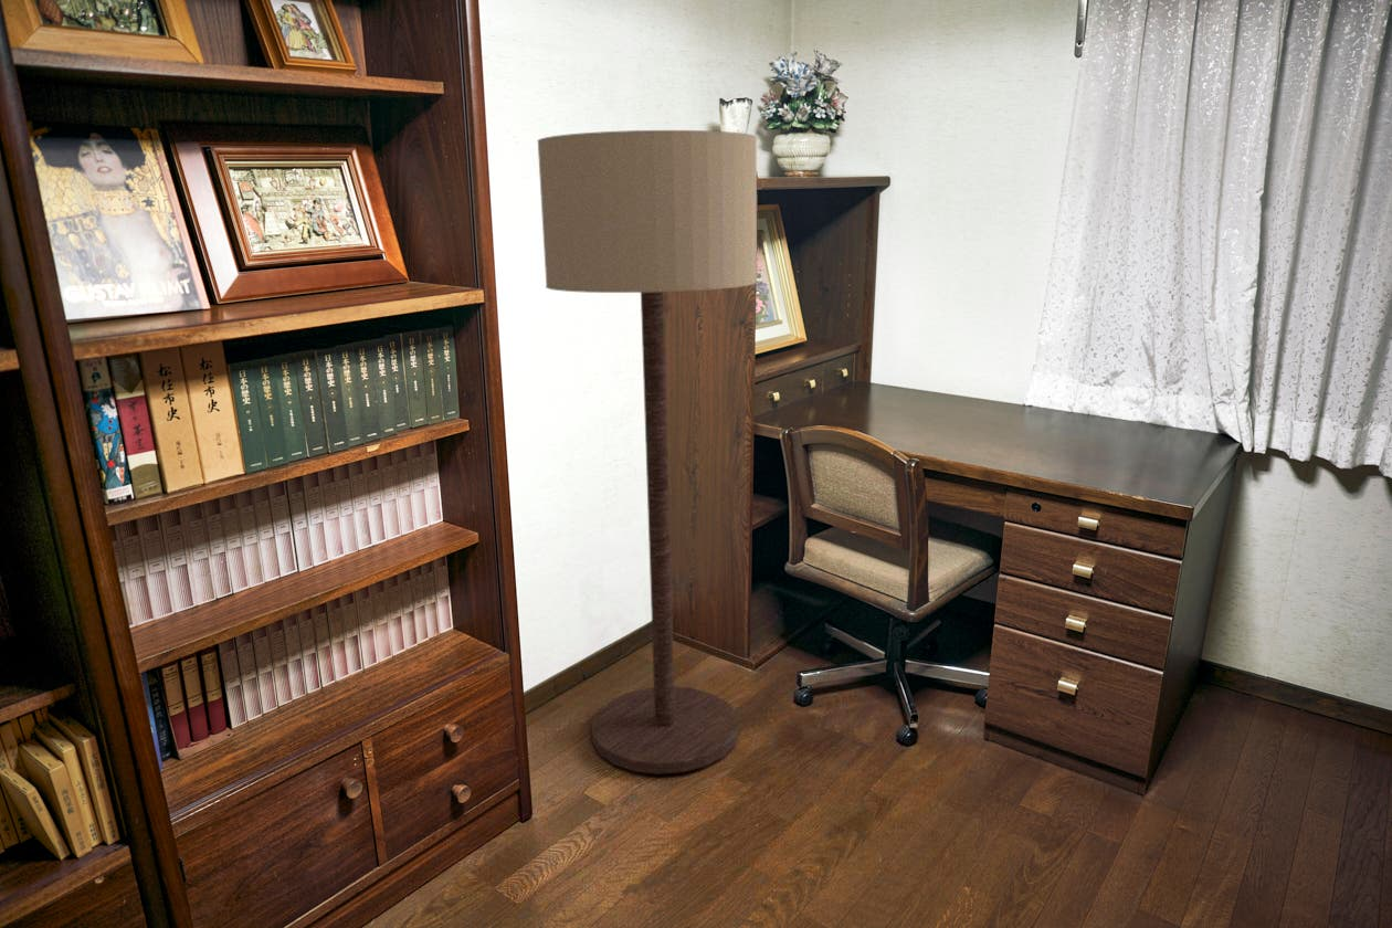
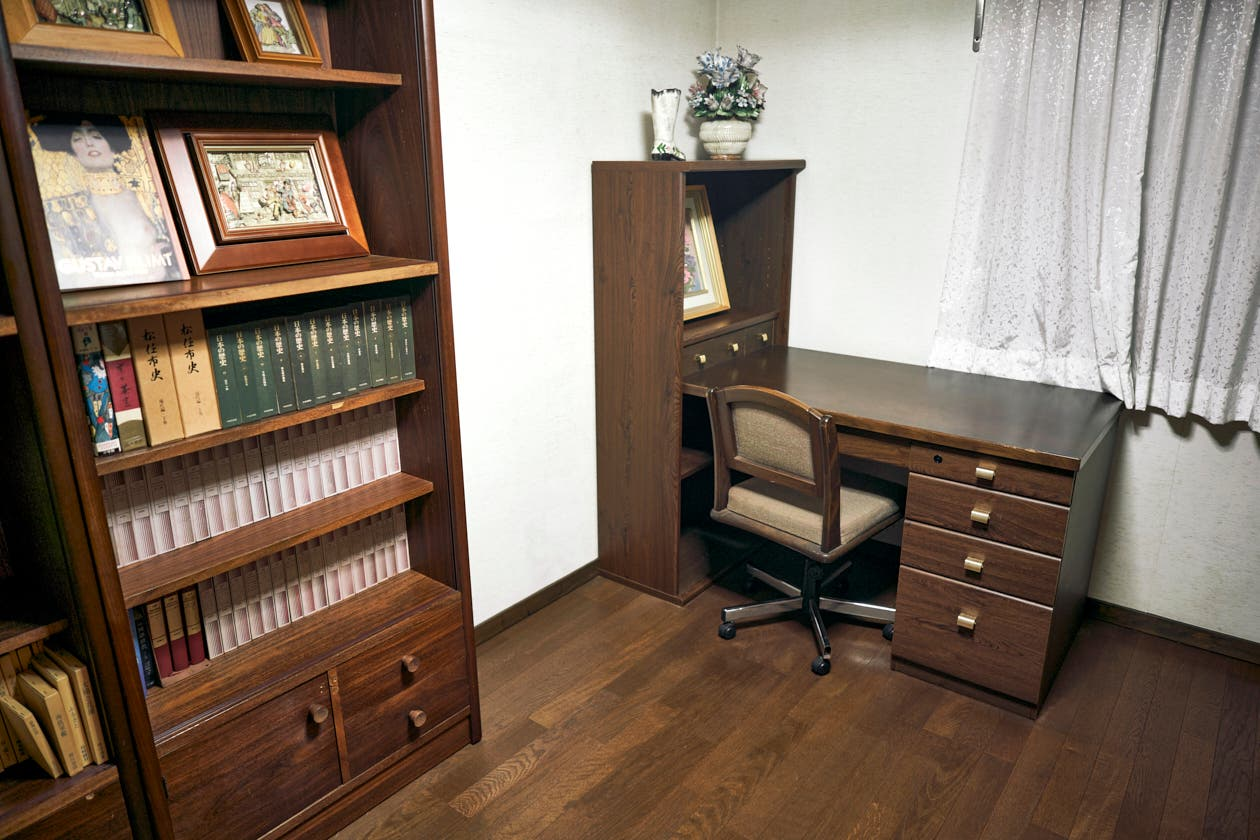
- floor lamp (656, 460)
